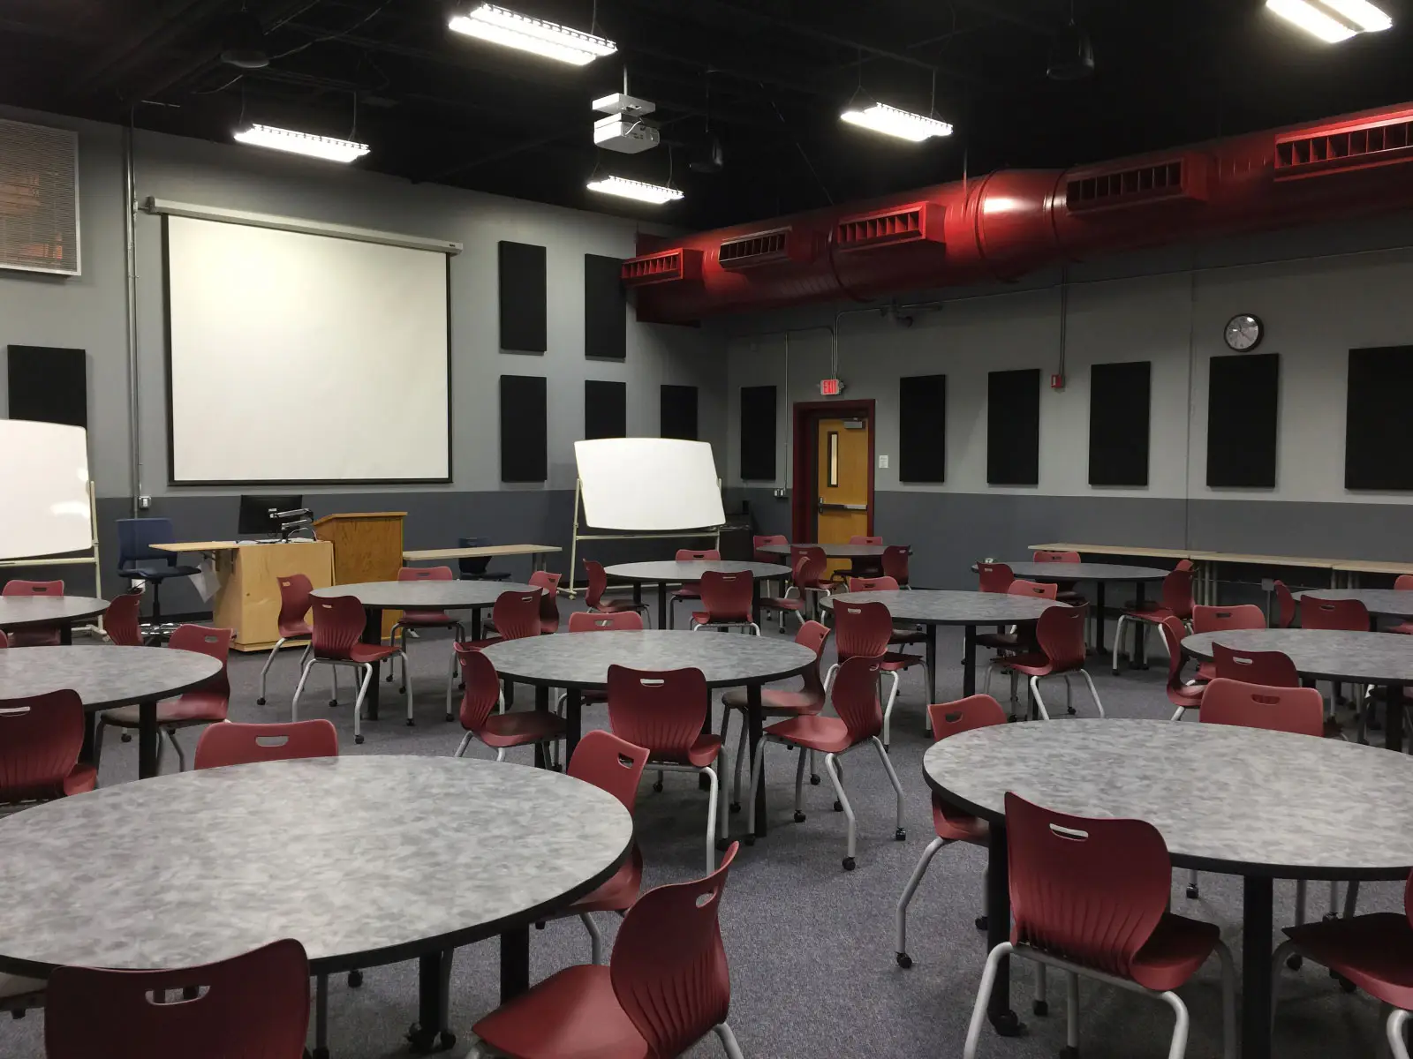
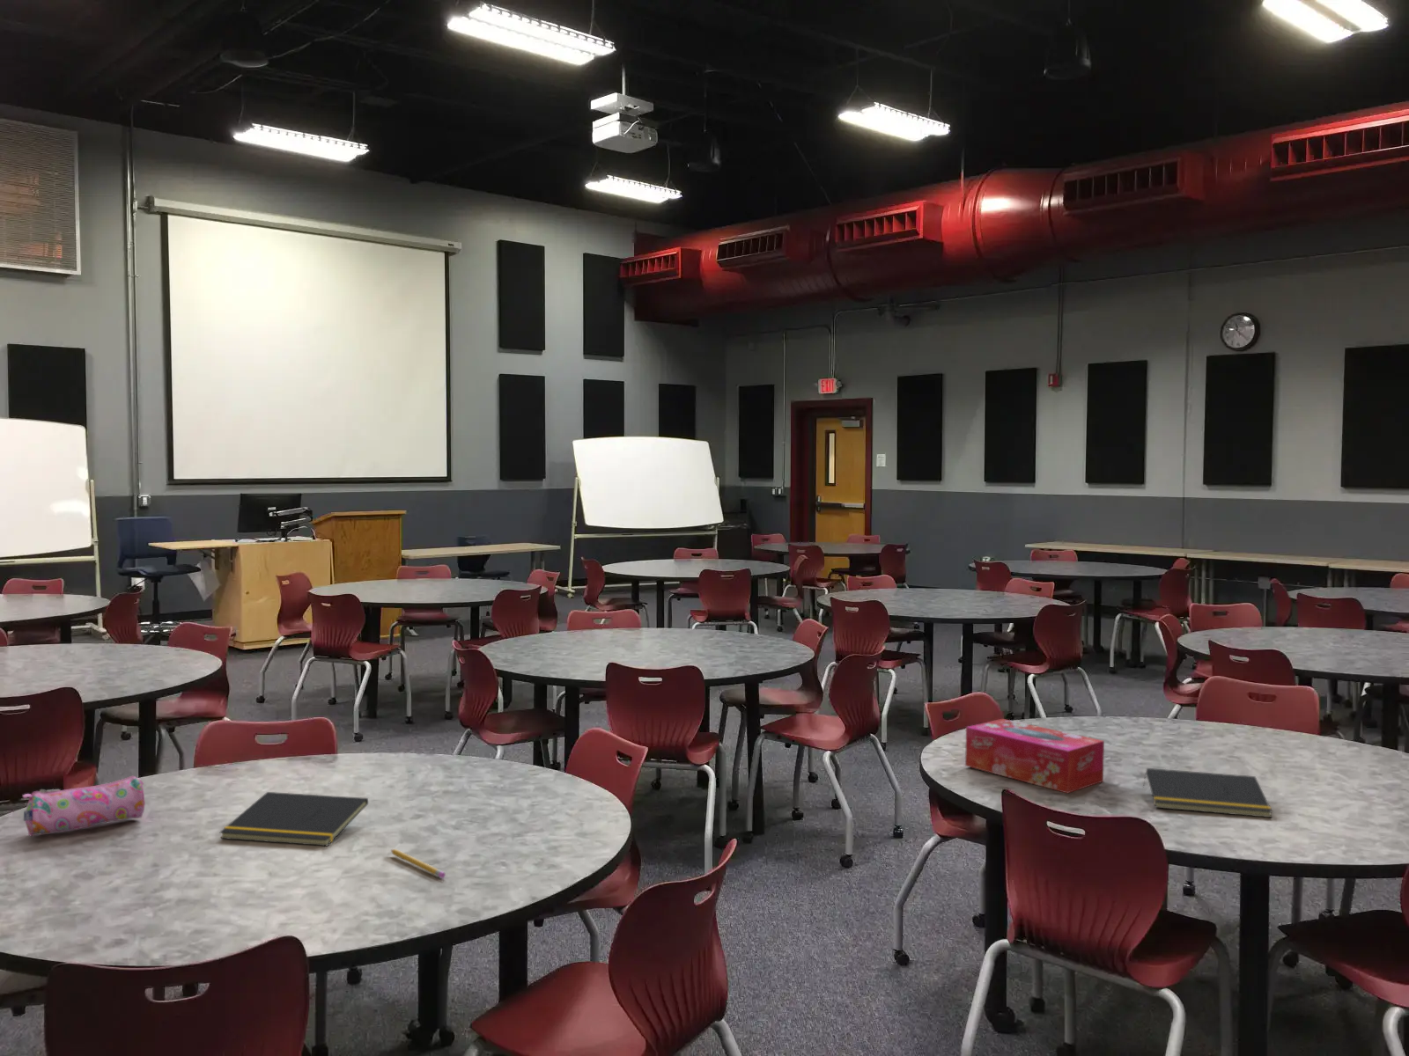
+ notepad (1206, 791)
+ notepad (296, 818)
+ tissue box (1032, 753)
+ pencil case (84, 805)
+ pencil (416, 862)
